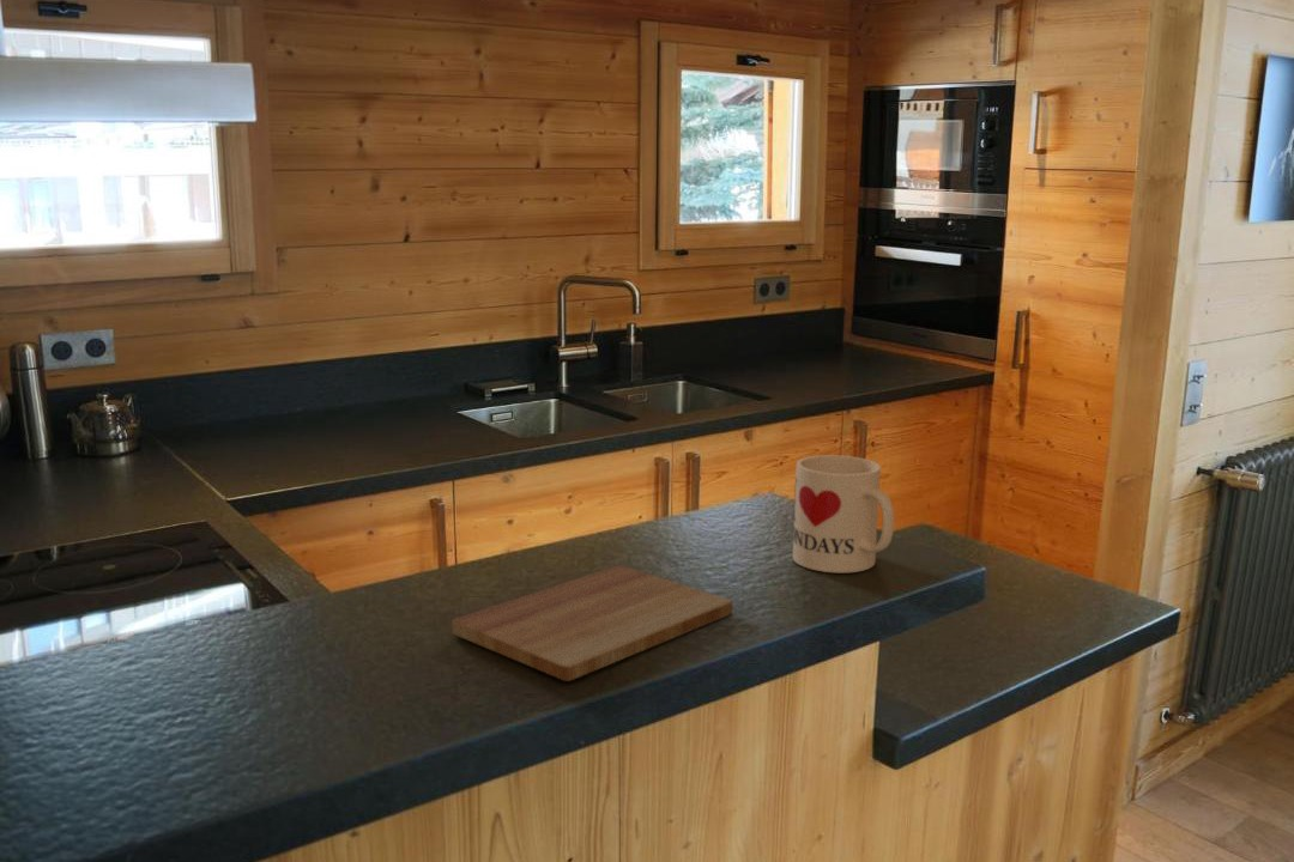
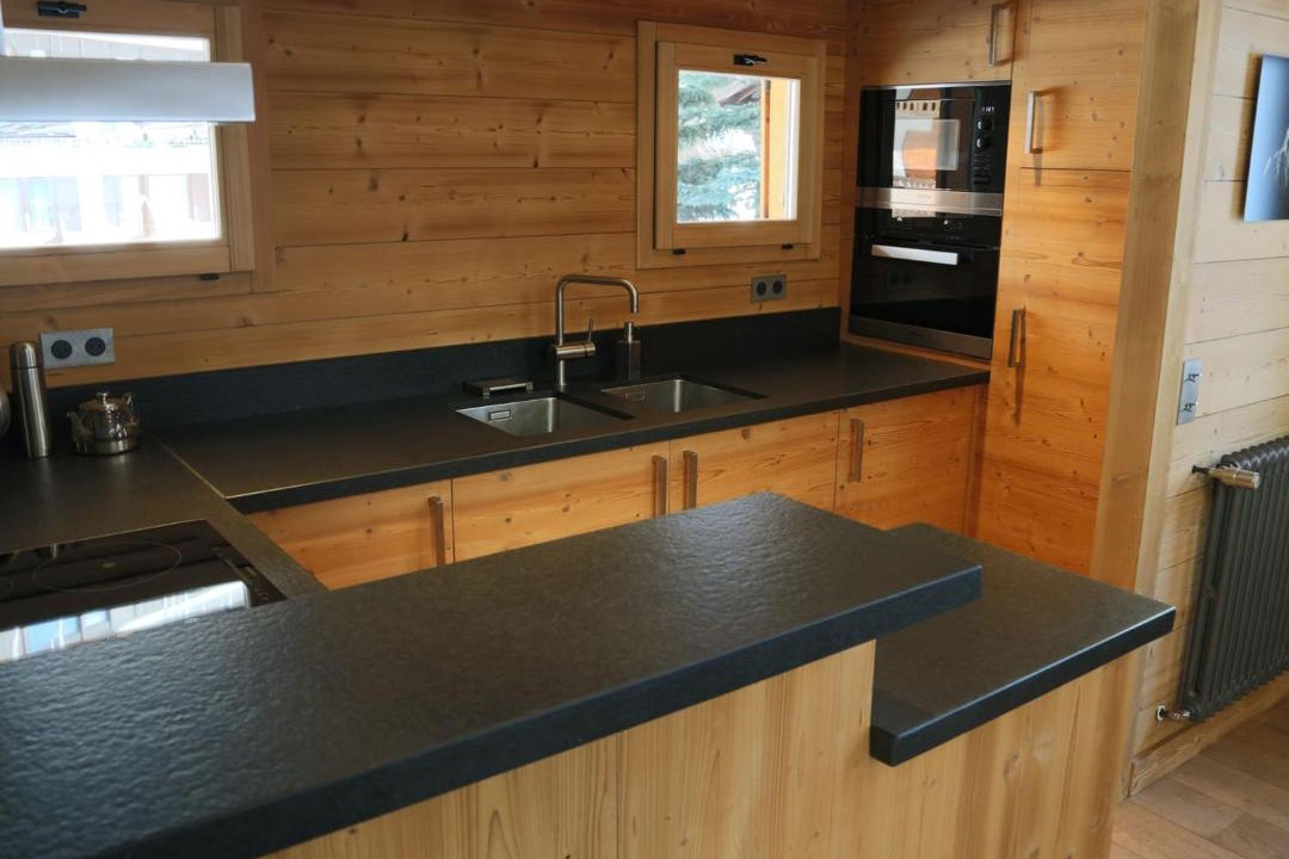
- cutting board (595, 617)
- mug (847, 516)
